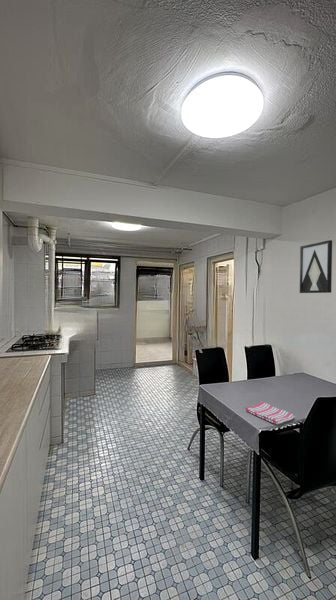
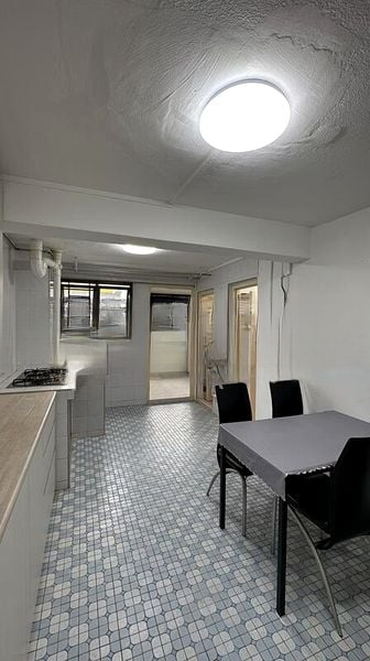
- wall art (314, 268)
- dish towel (269, 412)
